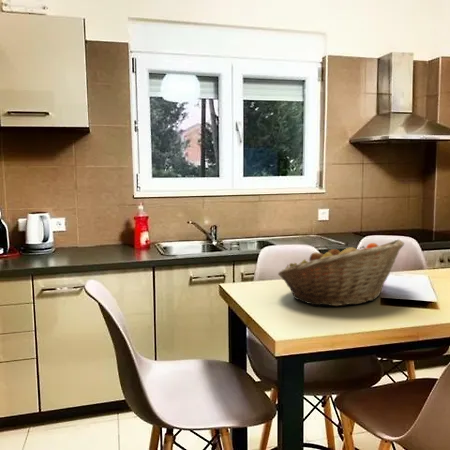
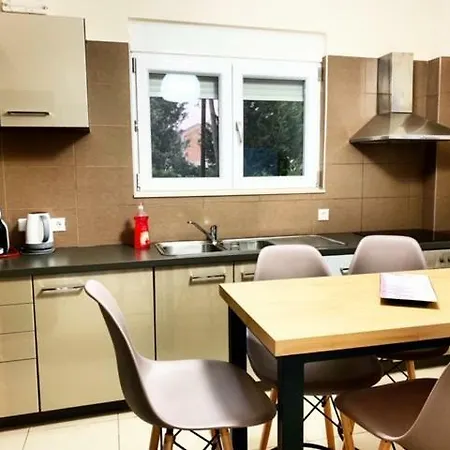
- fruit basket (341, 268)
